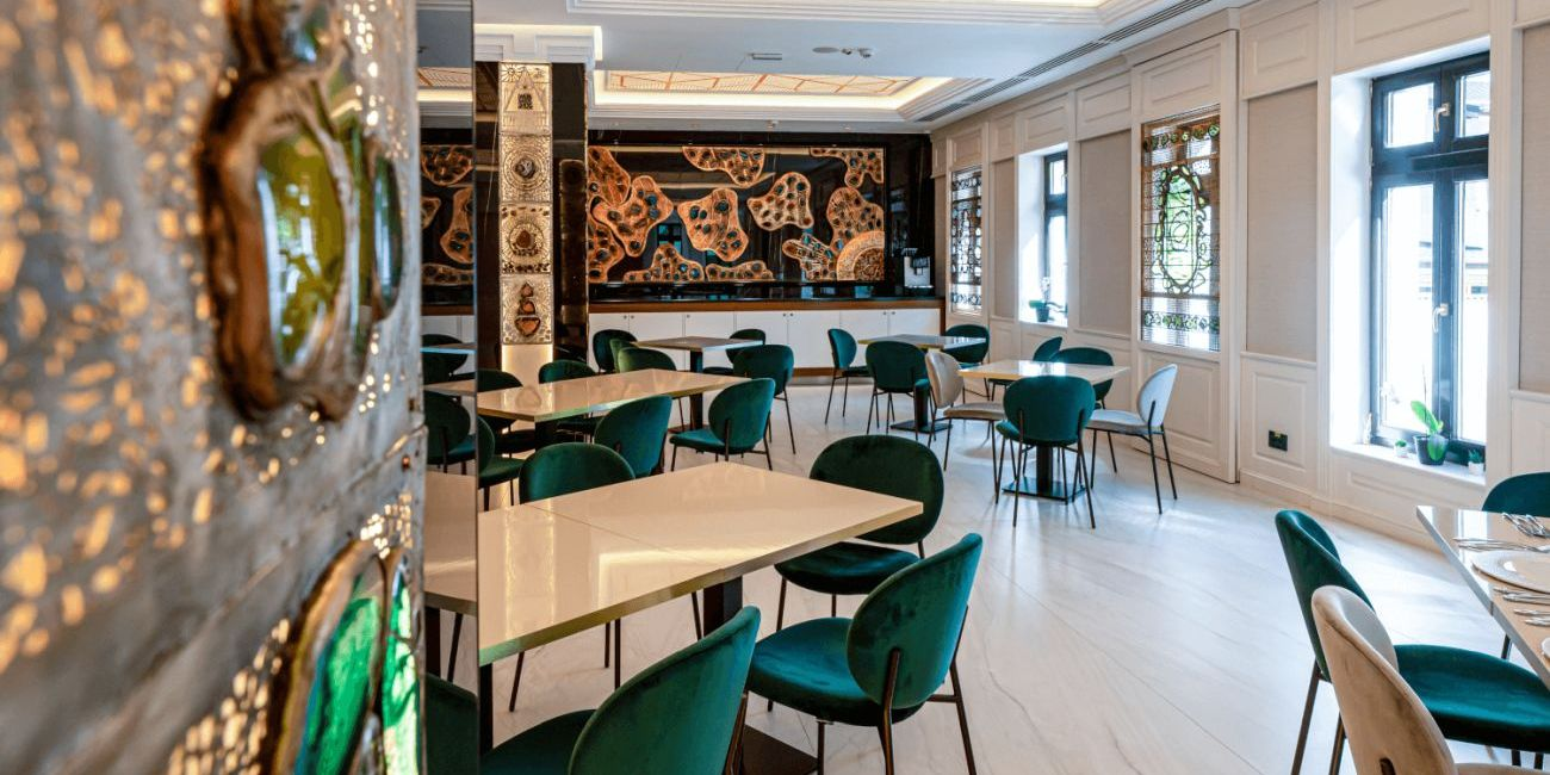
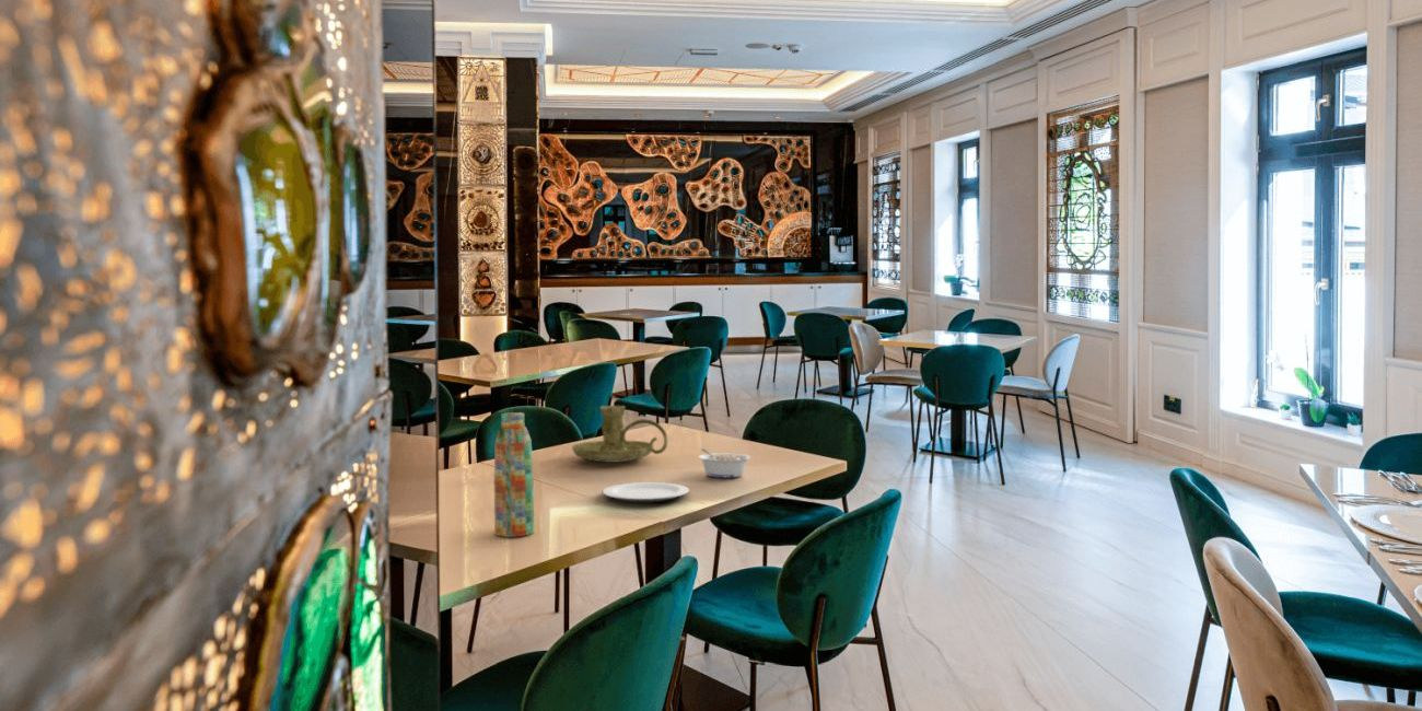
+ plate (645, 492)
+ water bottle (513, 473)
+ candle holder (621, 433)
+ legume (722, 464)
